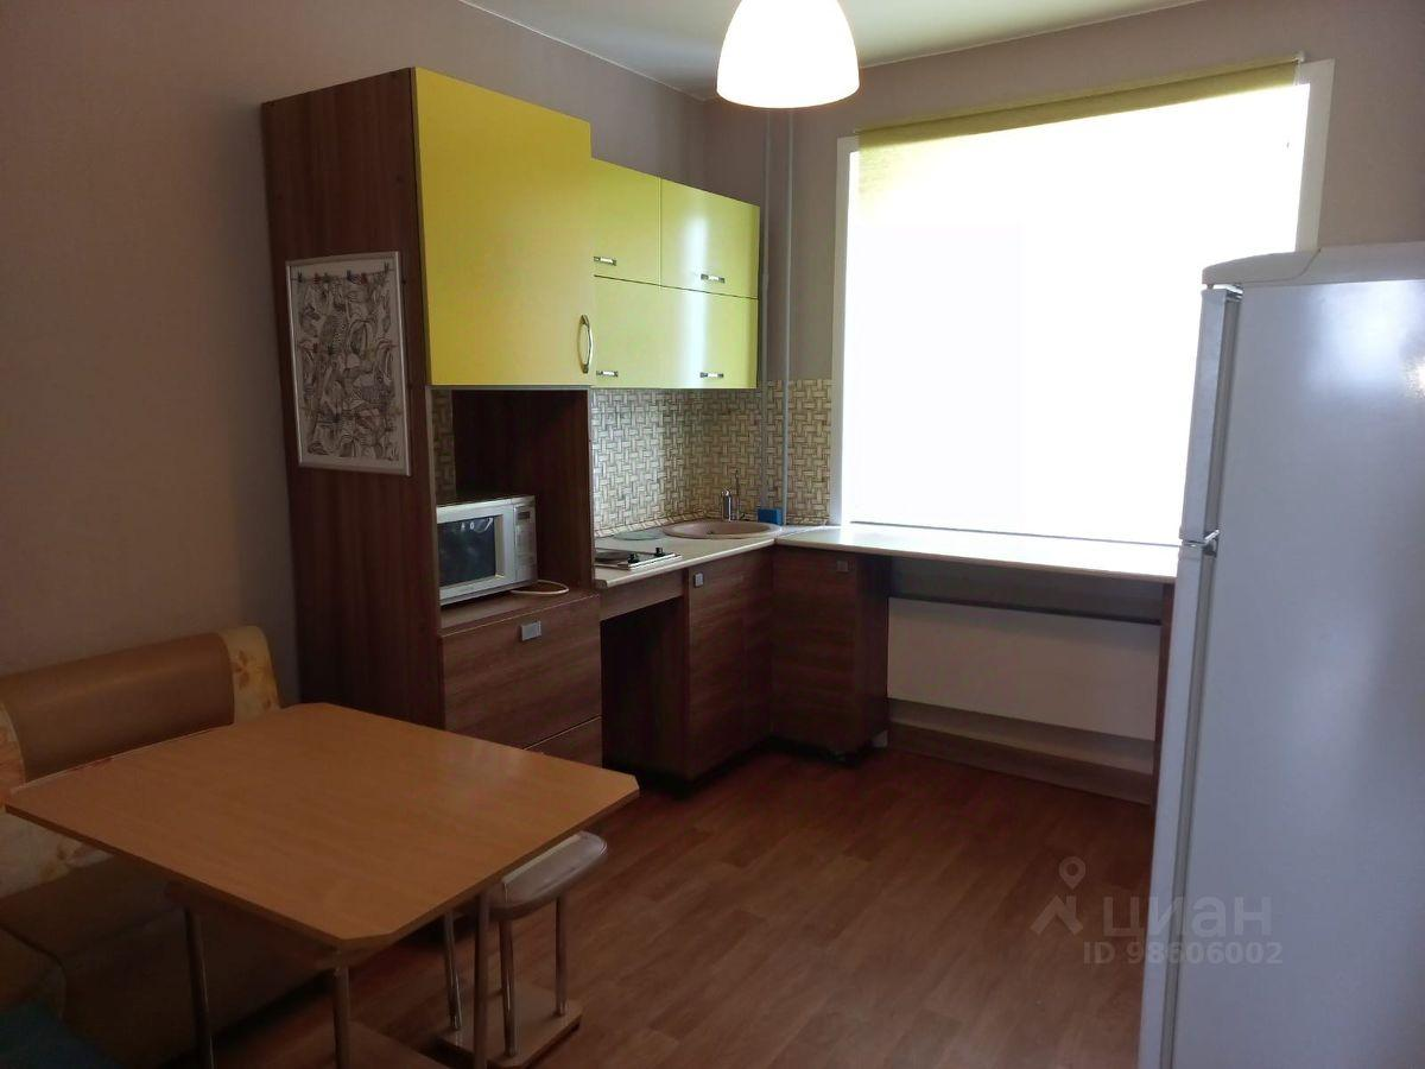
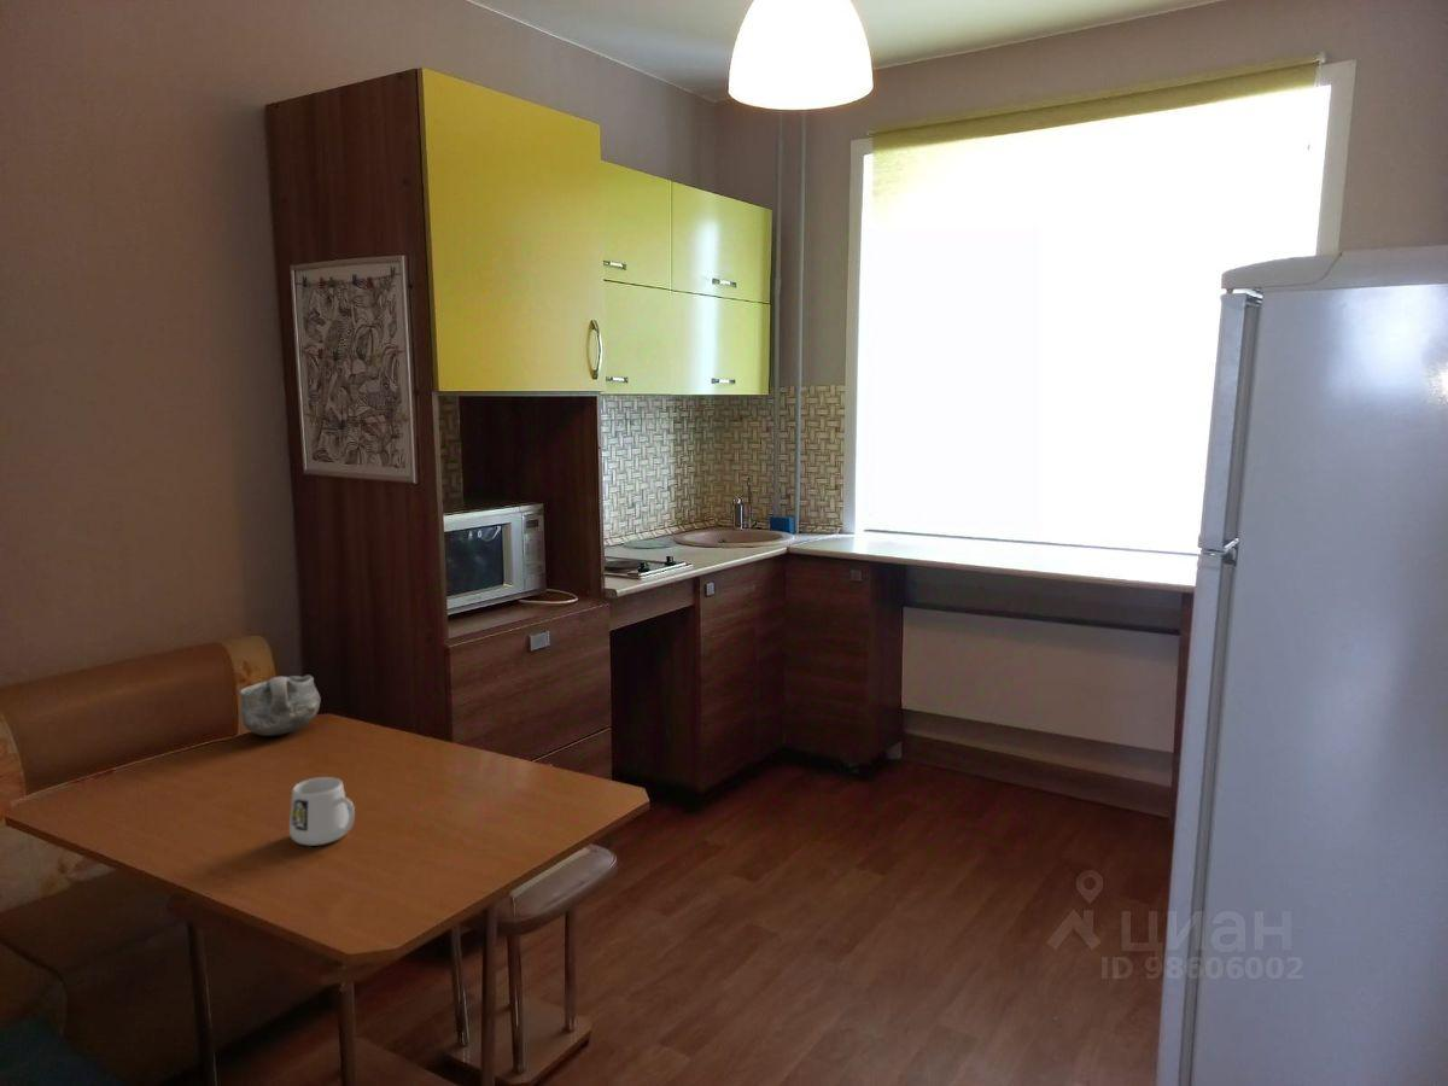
+ mug (326, 812)
+ bowl (281, 701)
